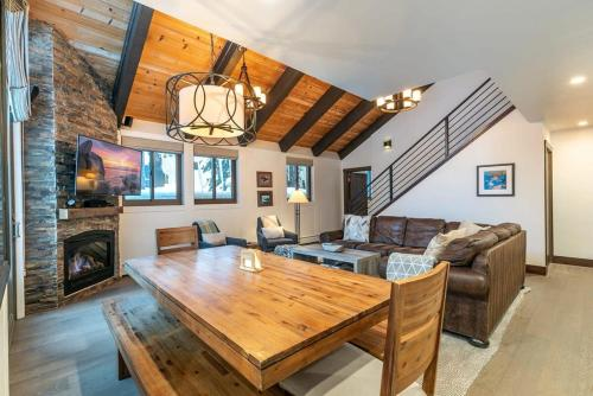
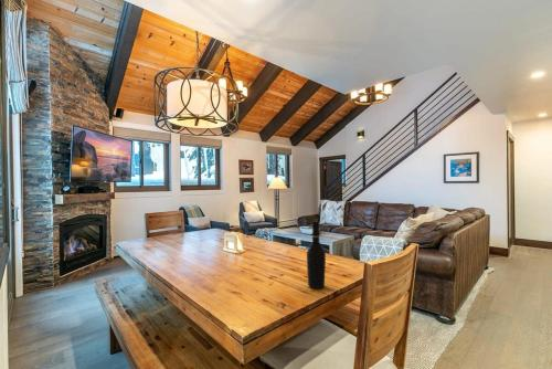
+ wine bottle (316, 253)
